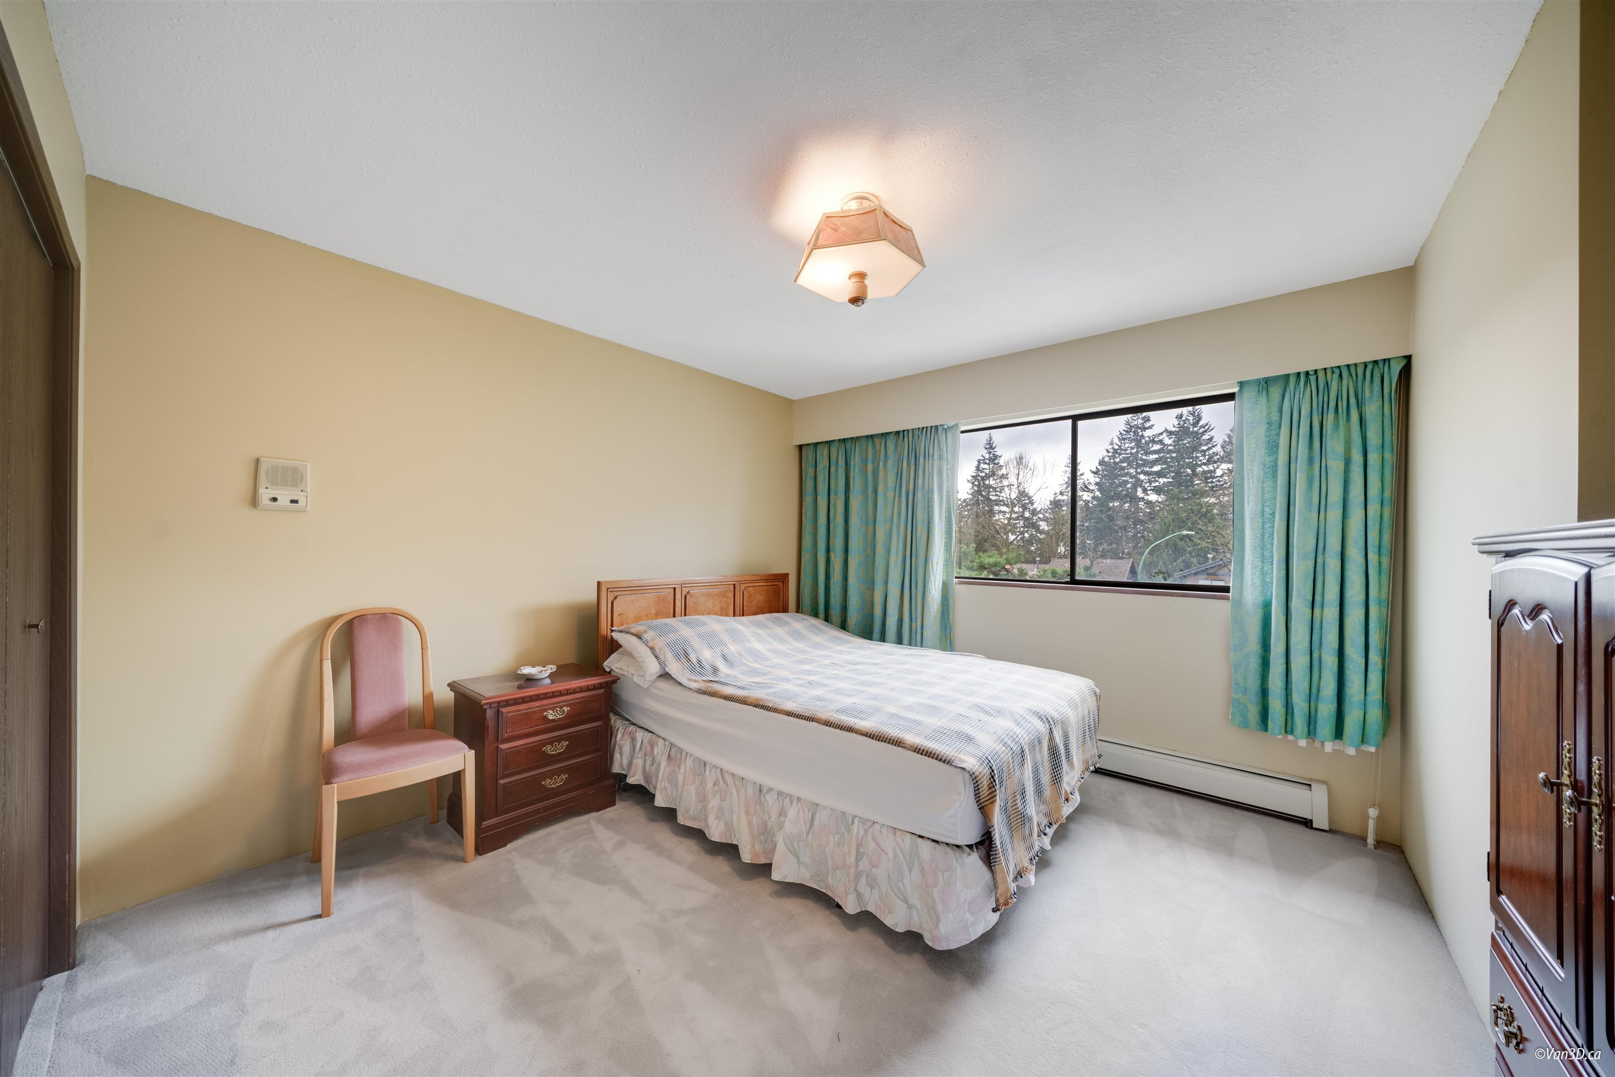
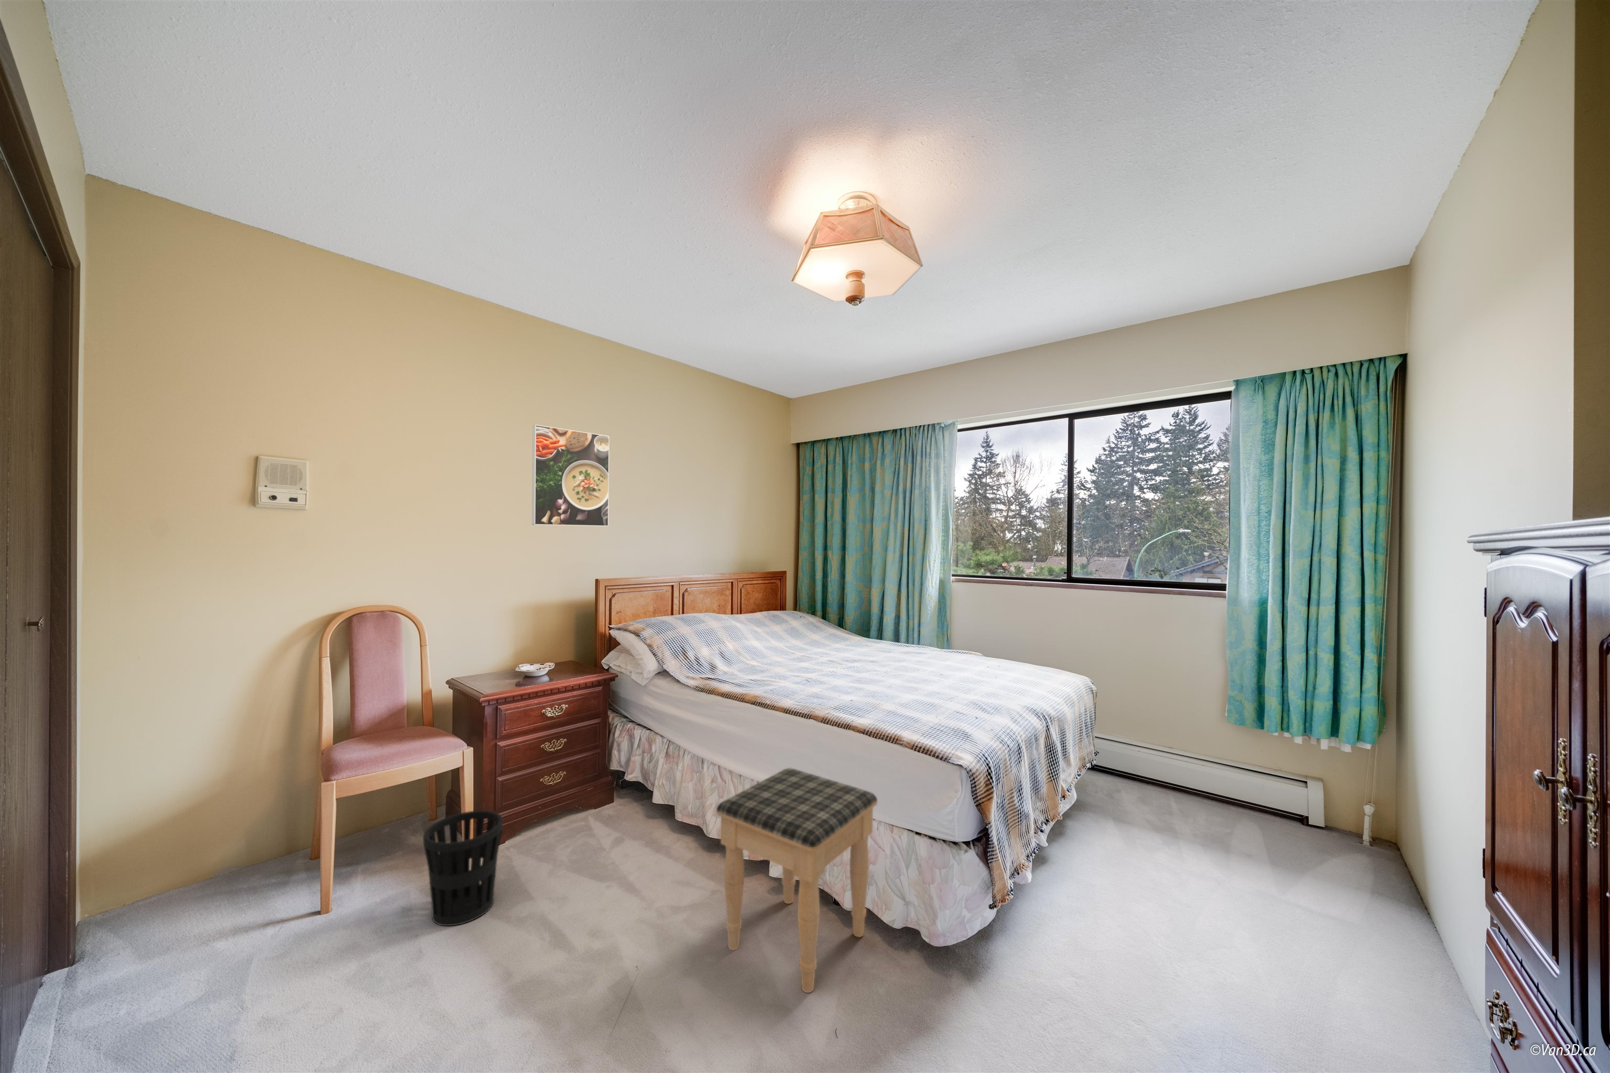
+ wastebasket (464, 867)
+ footstool (798, 867)
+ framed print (573, 478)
